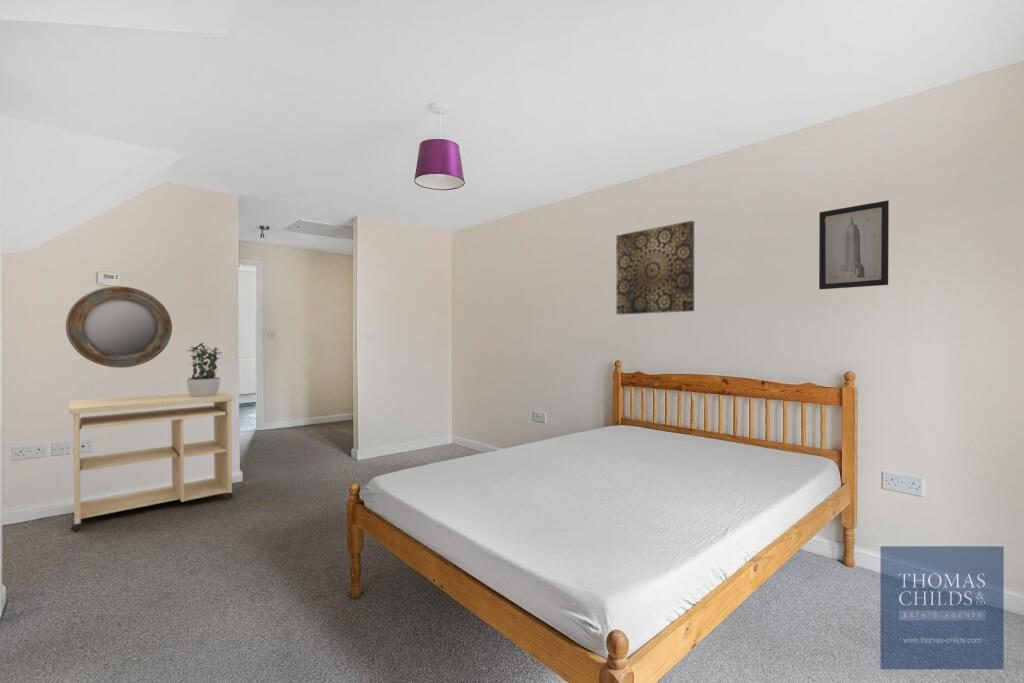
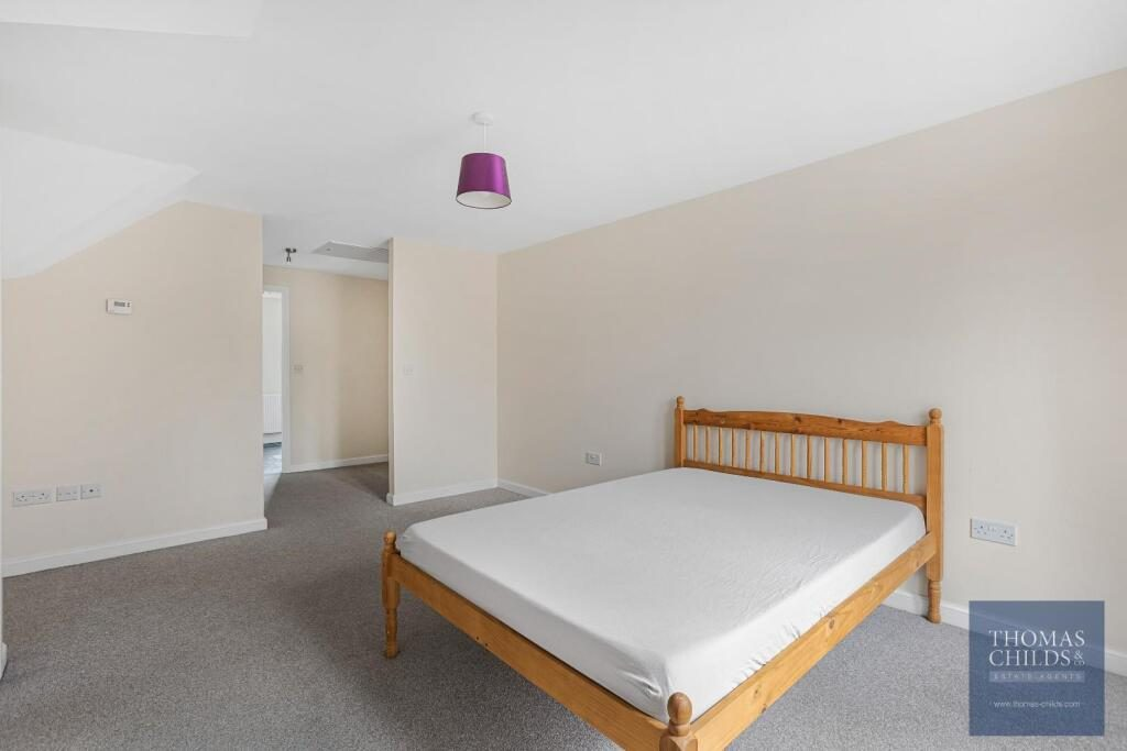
- desk (155, 452)
- potted plant (205, 368)
- wall art (652, 270)
- wall art (852, 247)
- home mirror (121, 327)
